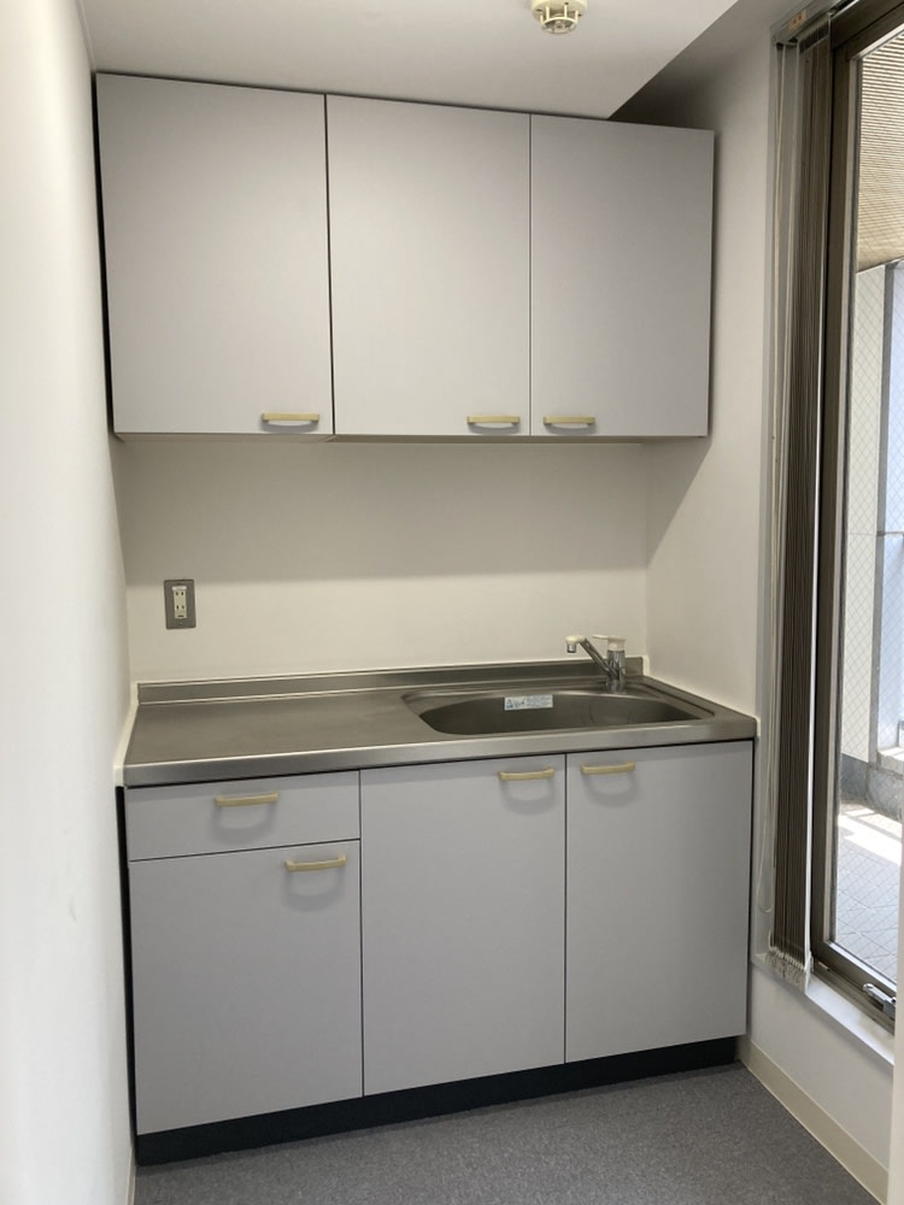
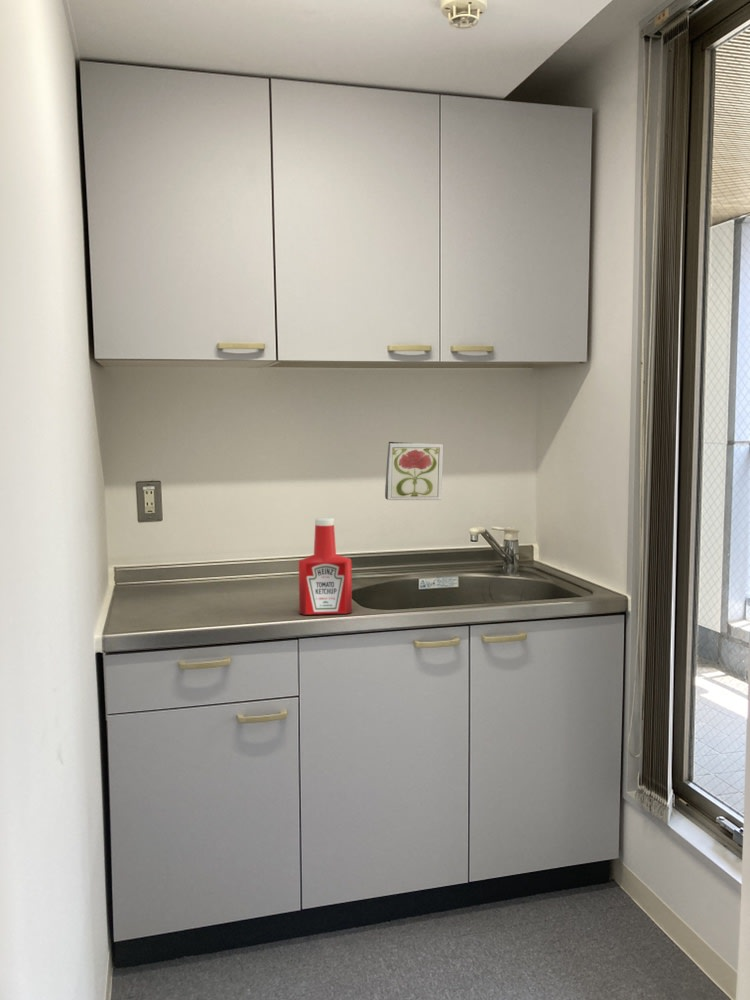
+ decorative tile (414, 471)
+ soap bottle (325, 565)
